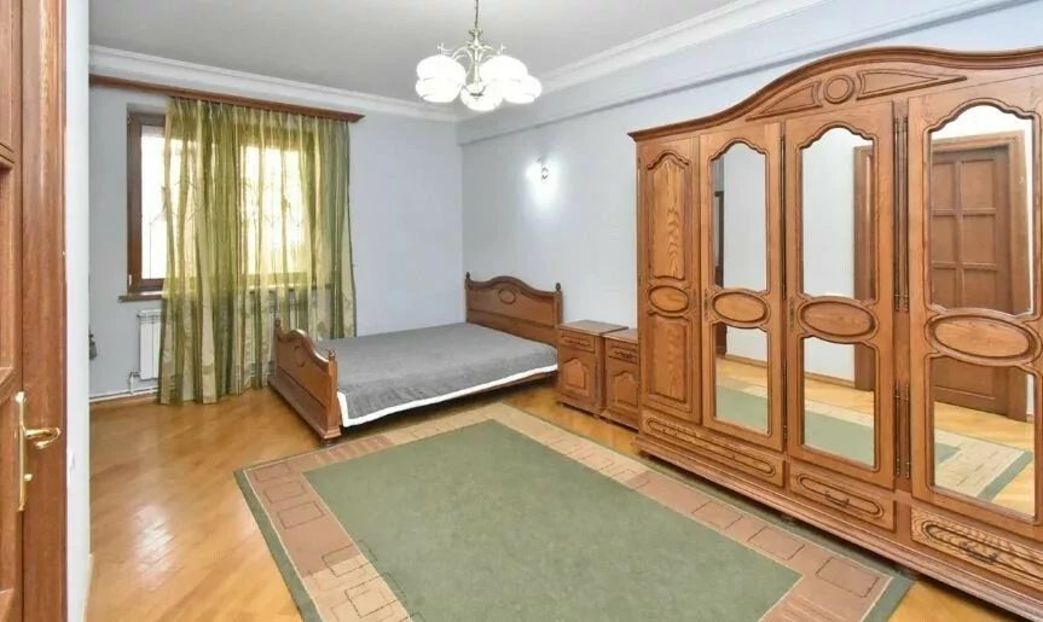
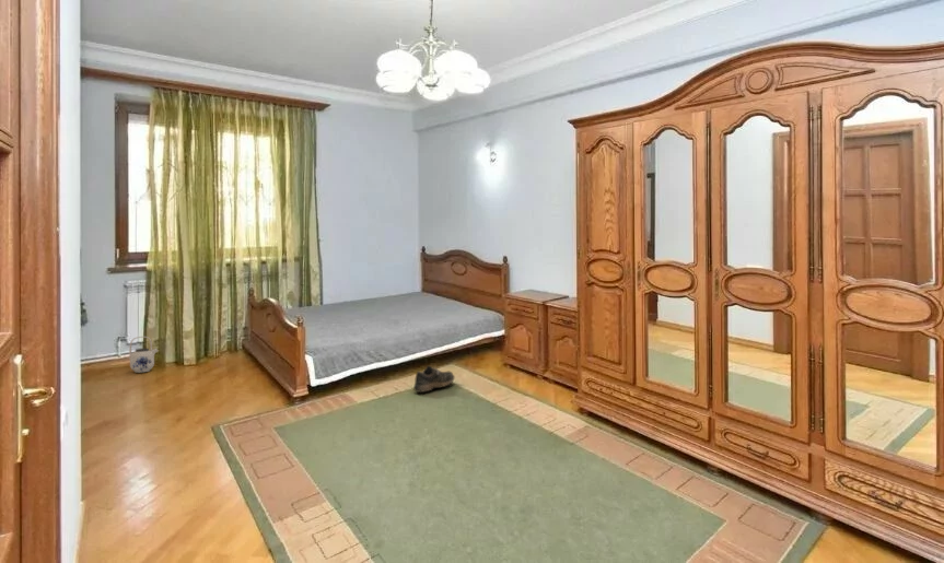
+ teapot (143, 353)
+ shoe (434, 376)
